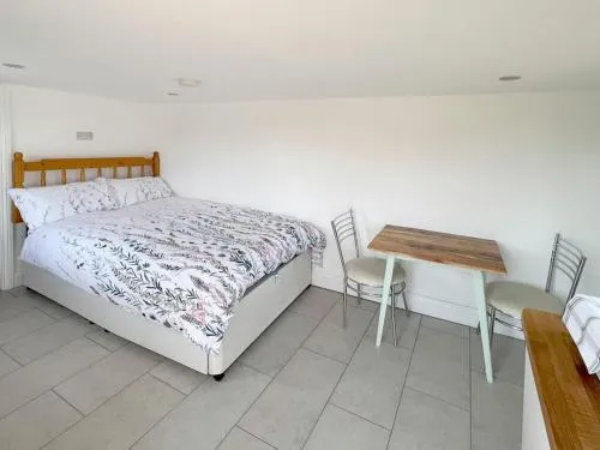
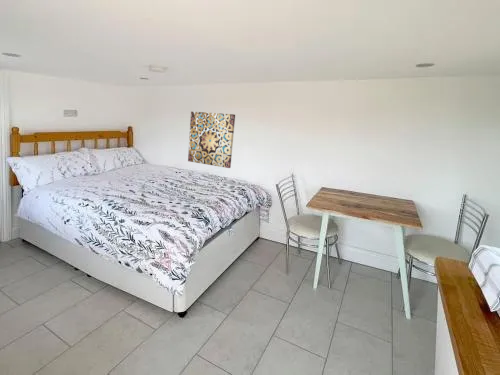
+ wall art (210, 139)
